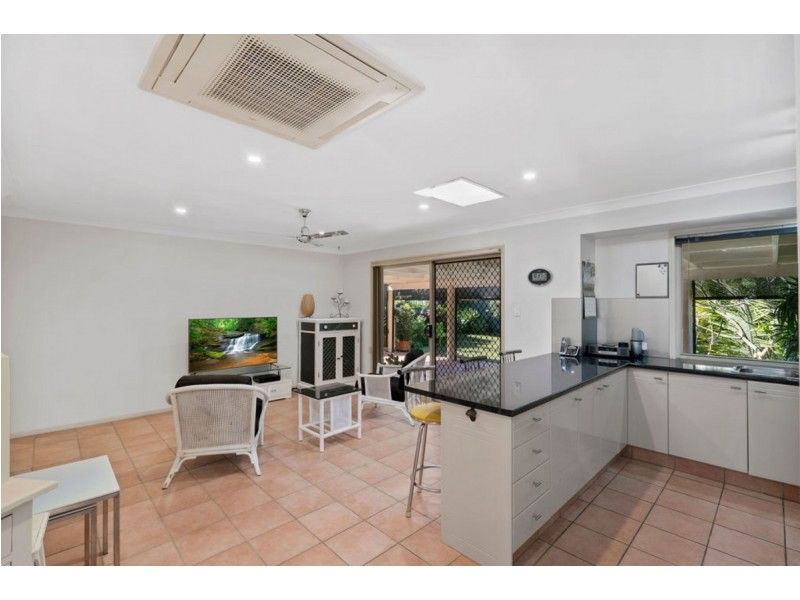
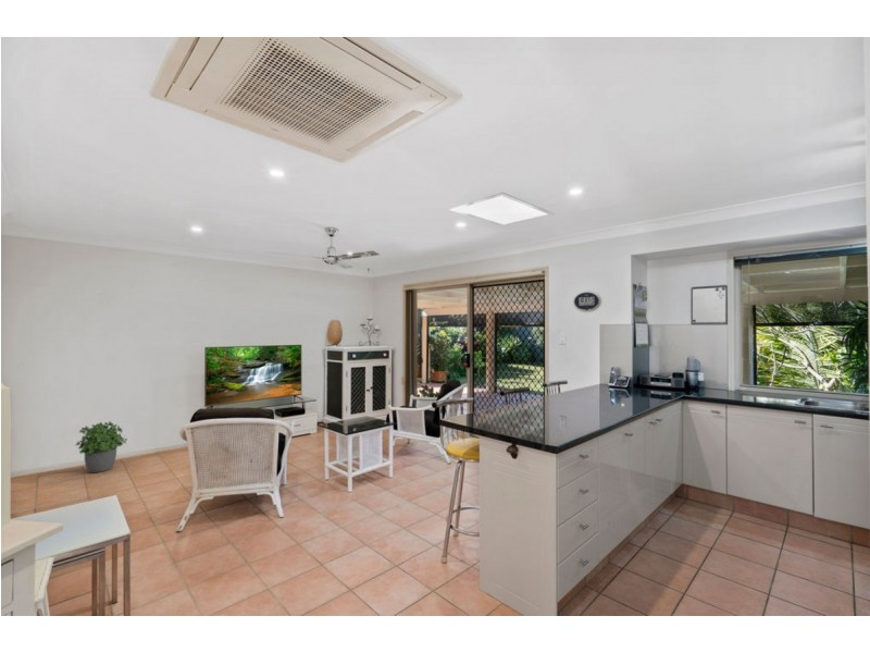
+ potted plant (101, 445)
